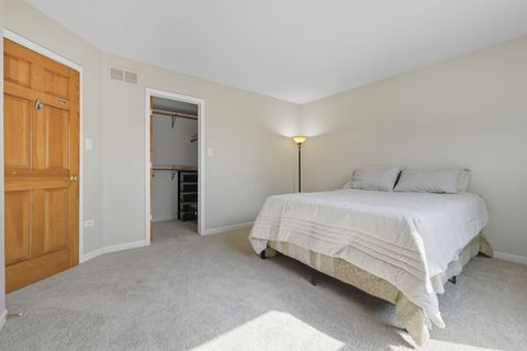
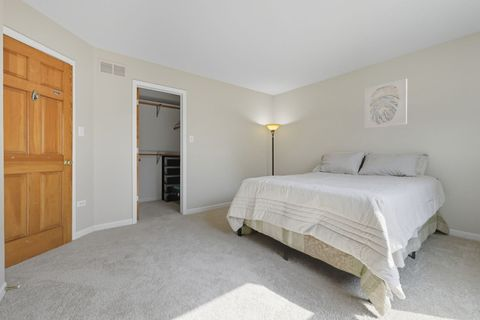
+ wall art (384, 105)
